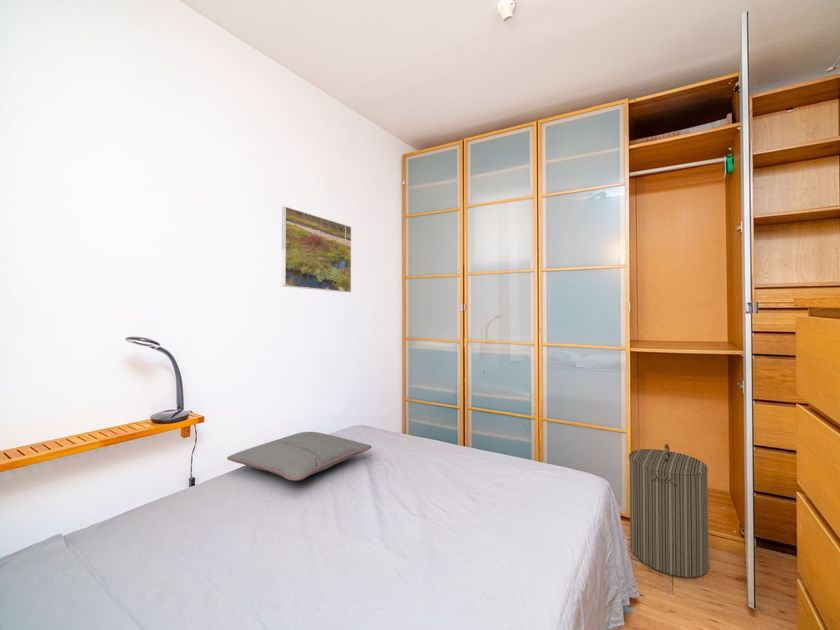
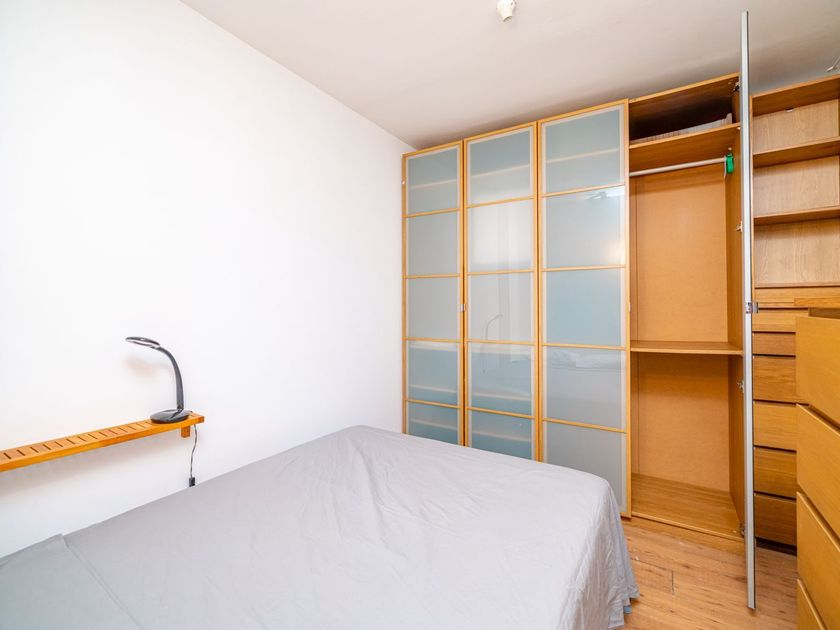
- pillow (302, 452)
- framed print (319, 253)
- laundry hamper (666, 500)
